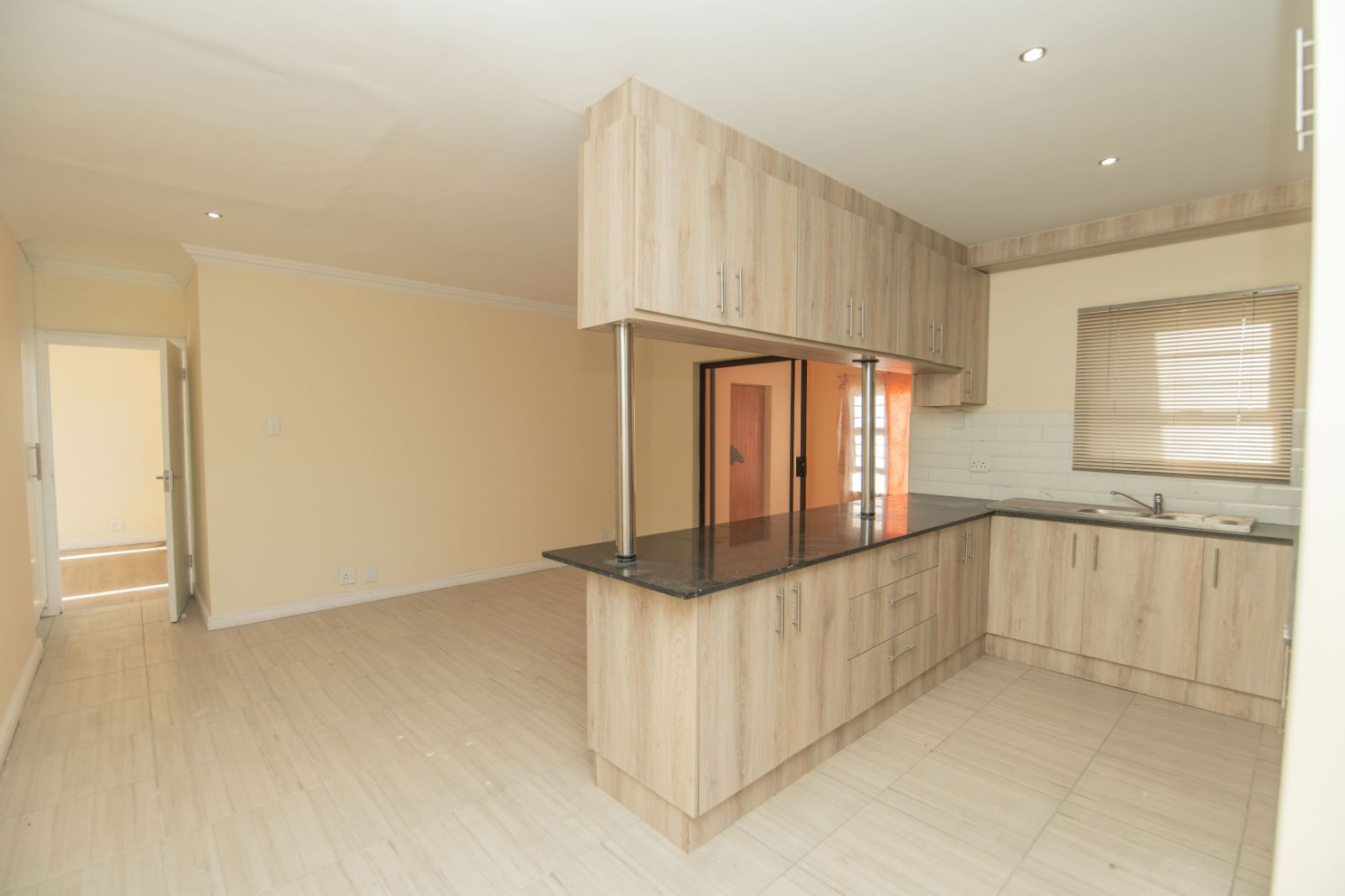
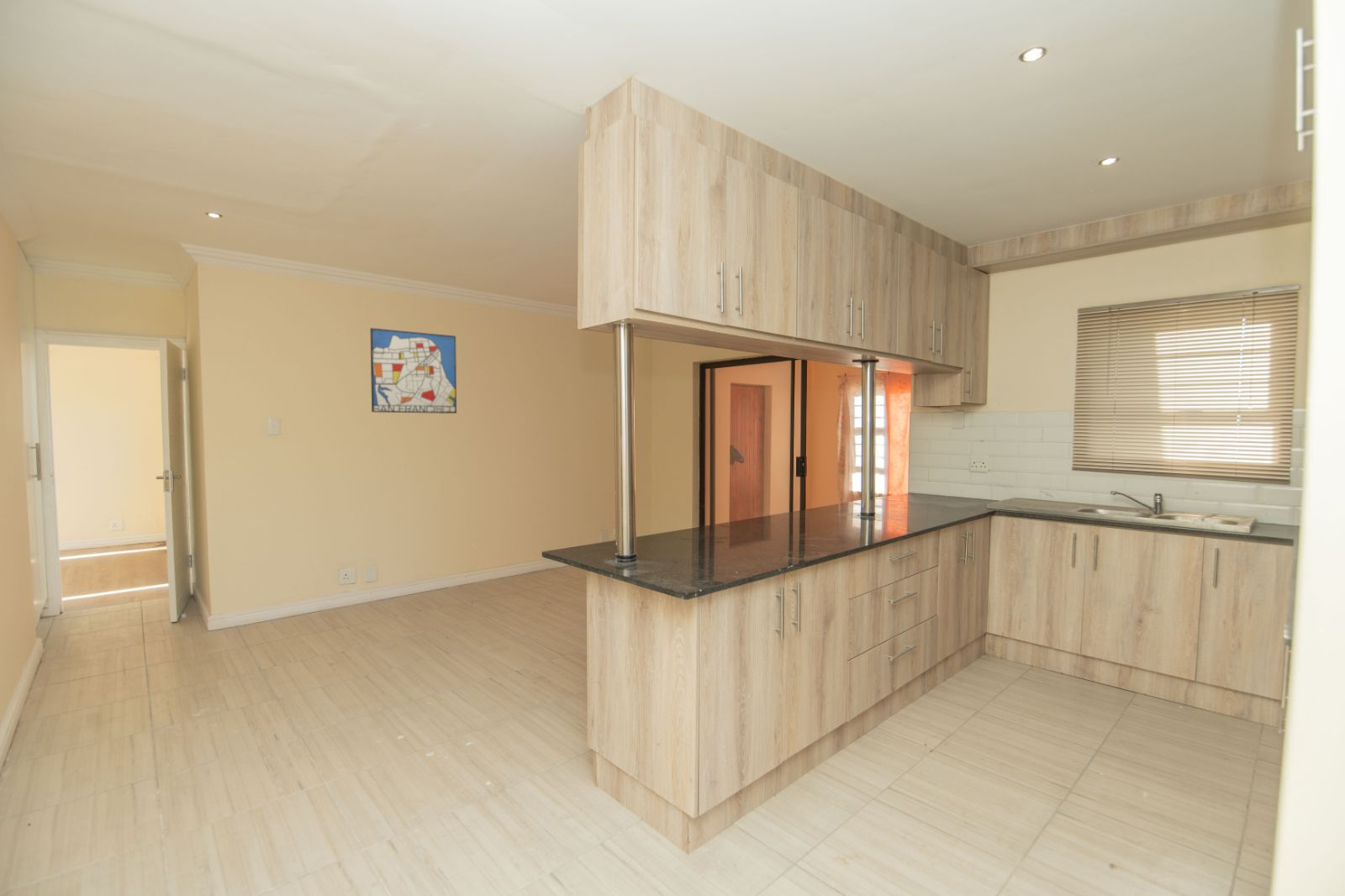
+ wall art (415, 372)
